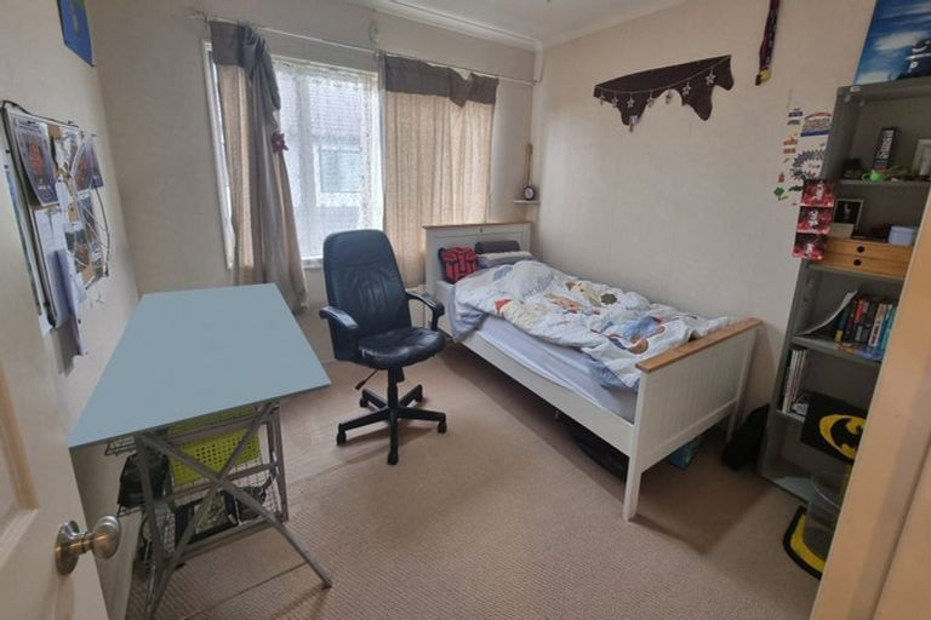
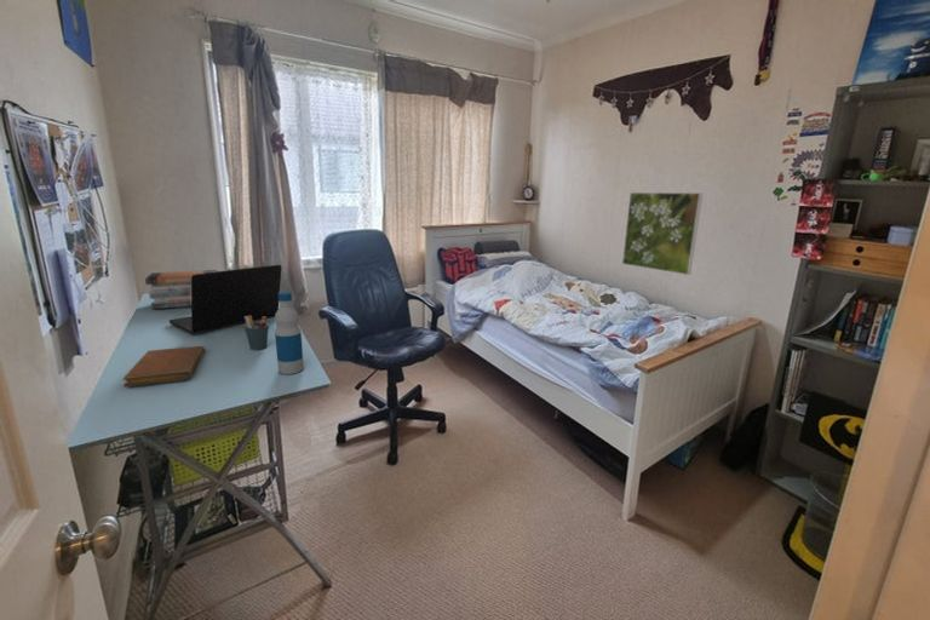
+ pen holder (256, 329)
+ notebook (167, 363)
+ bottle (287, 332)
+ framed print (659, 231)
+ laptop (225, 293)
+ book stack (184, 288)
